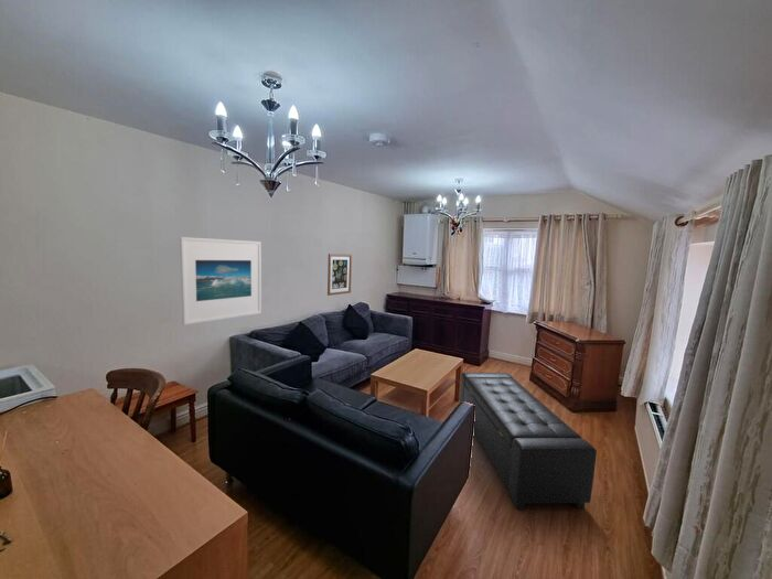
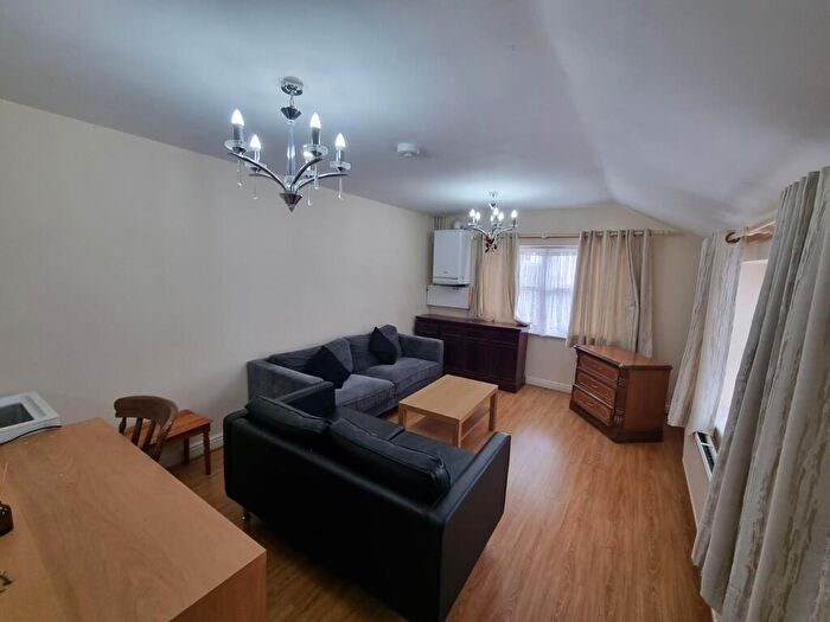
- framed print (225, 279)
- ottoman (511, 425)
- wall art (340, 274)
